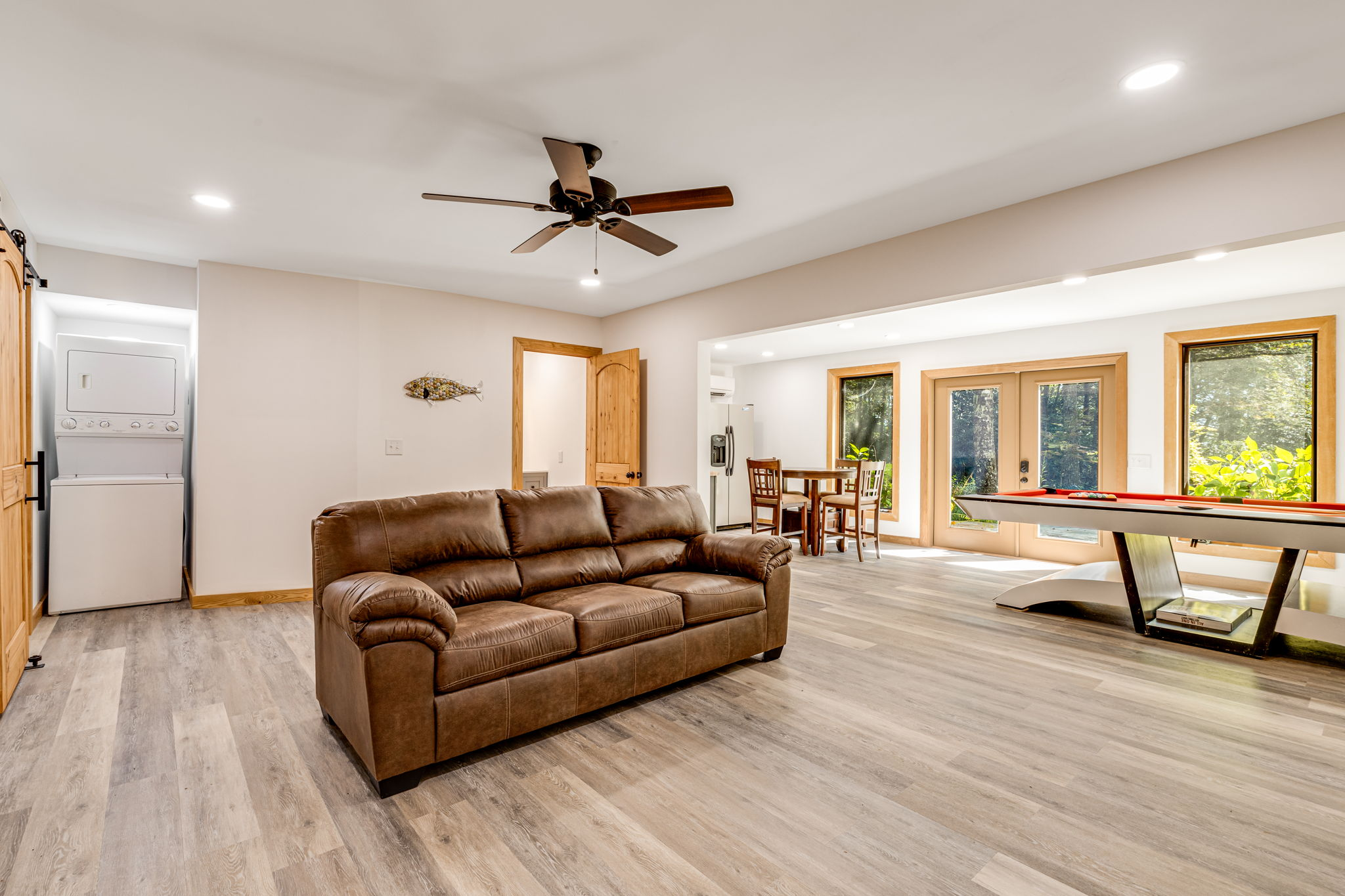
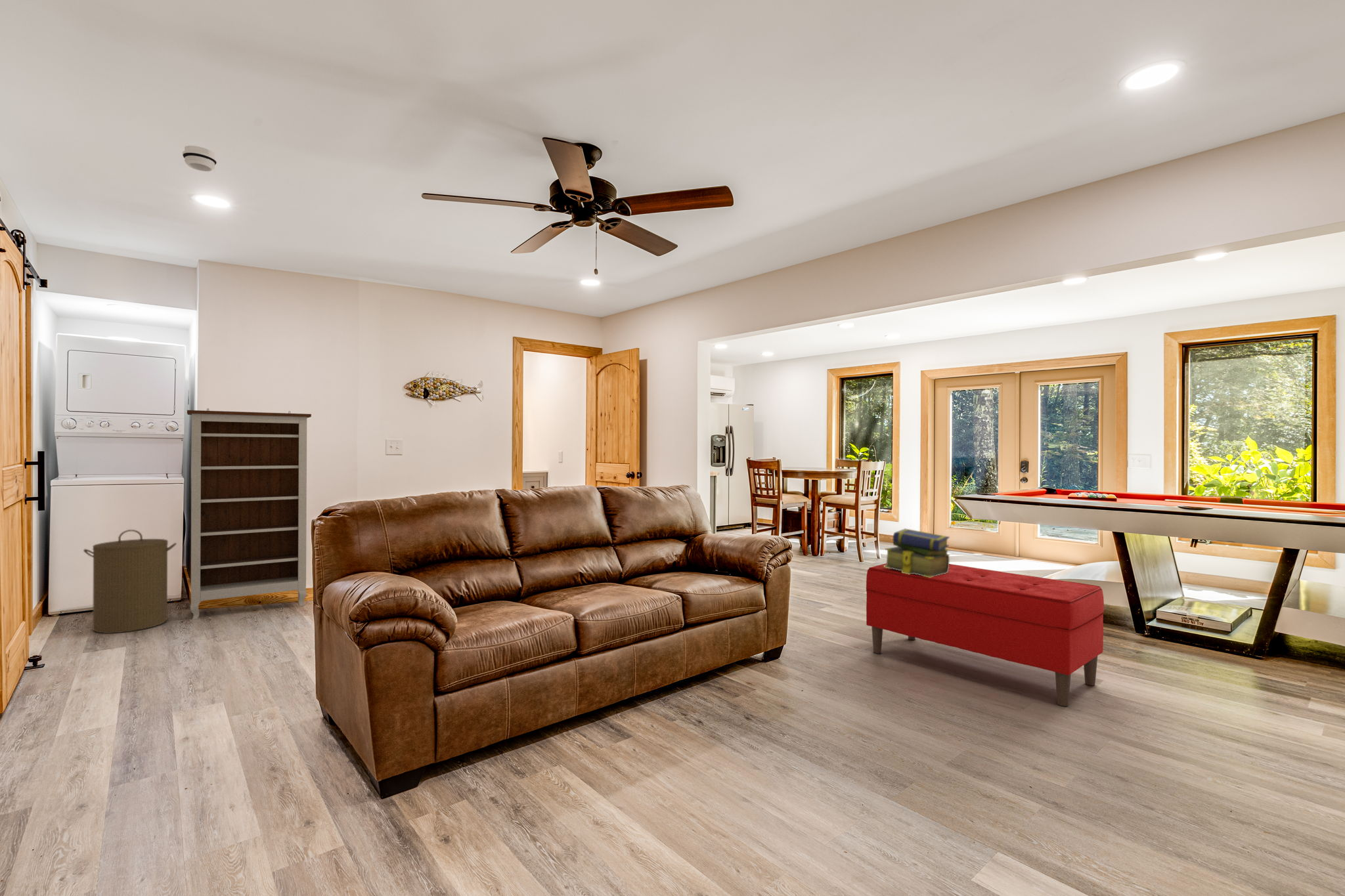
+ bench (976, 621)
+ bookshelf (250, 509)
+ smoke detector (200, 159)
+ stack of books (919, 551)
+ laundry hamper (131, 577)
